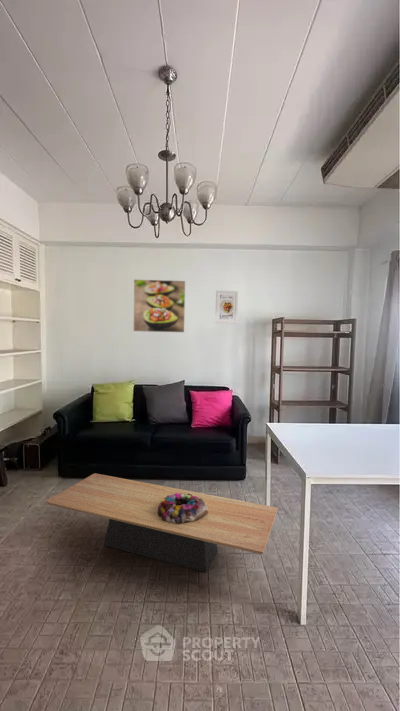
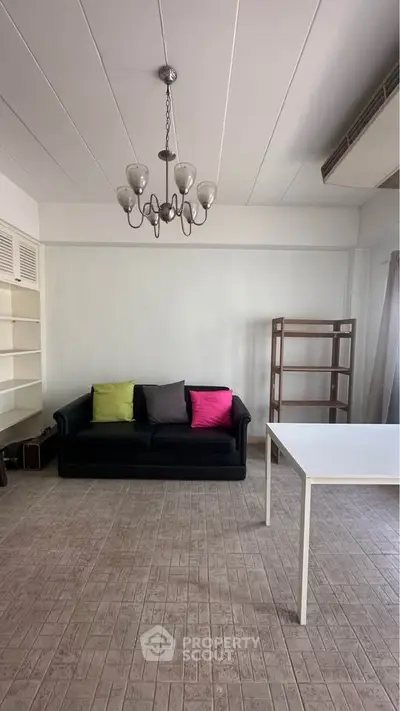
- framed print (226, 307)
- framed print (159, 306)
- coffee table (160, 526)
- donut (182, 503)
